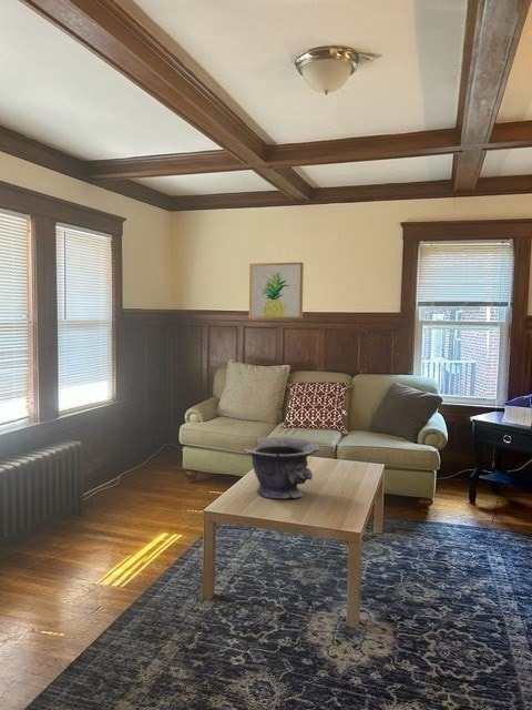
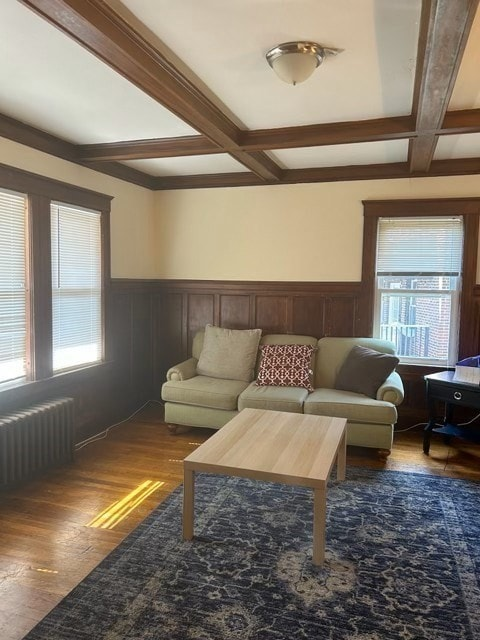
- decorative bowl (280, 468)
- wall art (275, 291)
